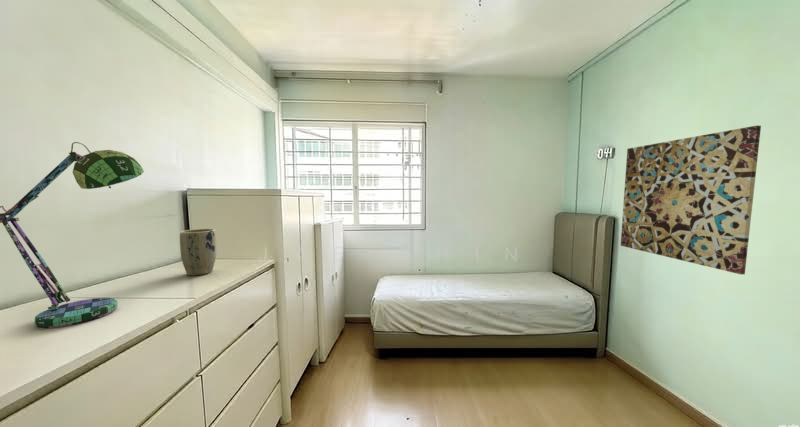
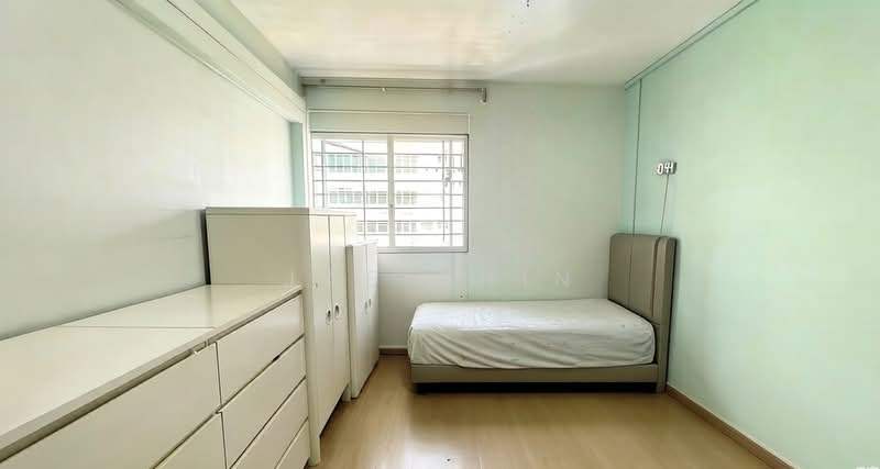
- wall art (675, 199)
- plant pot (199, 251)
- desk lamp (40, 255)
